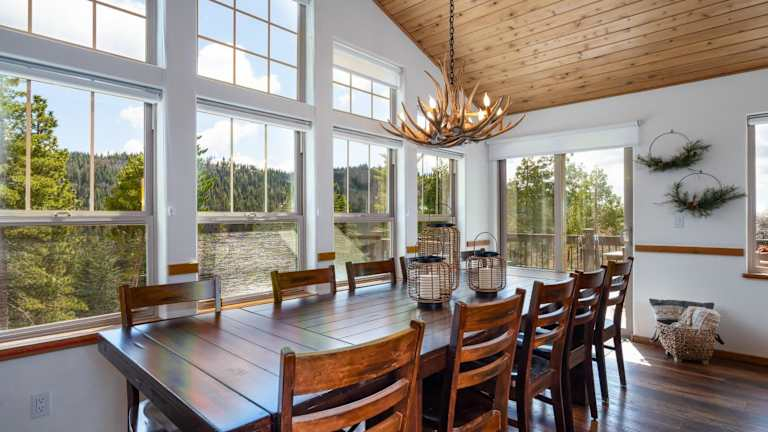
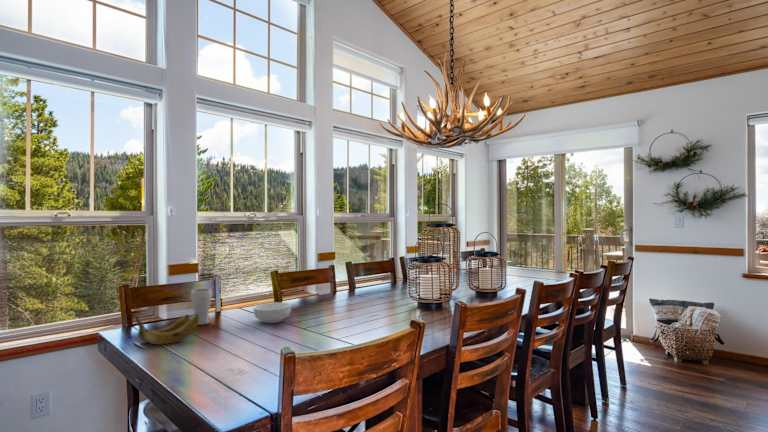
+ drinking glass (201, 306)
+ banana (170, 325)
+ cereal bowl (272, 313)
